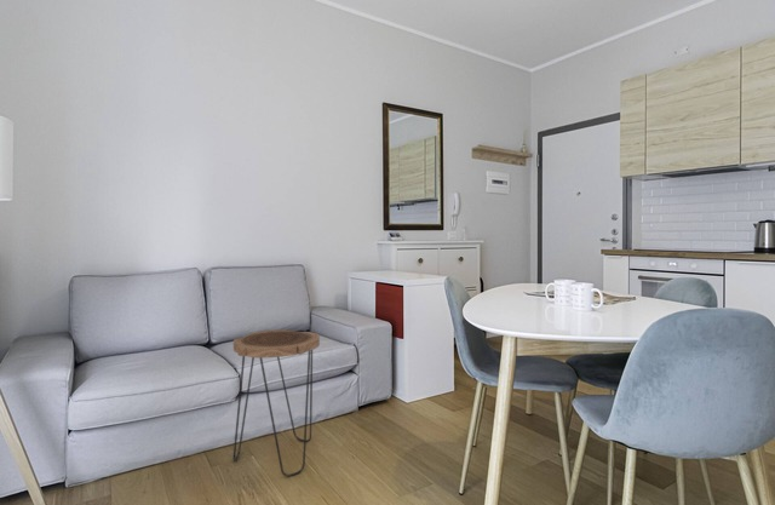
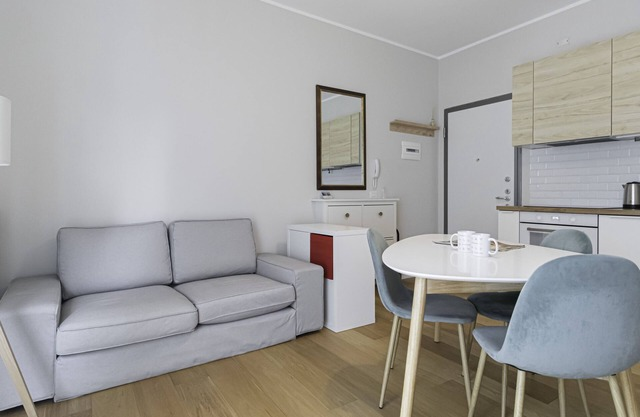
- side table (269, 397)
